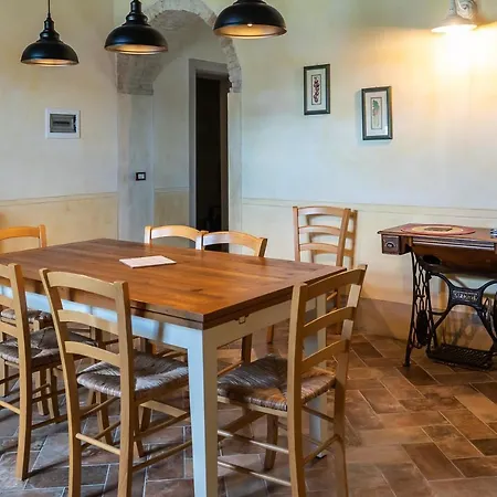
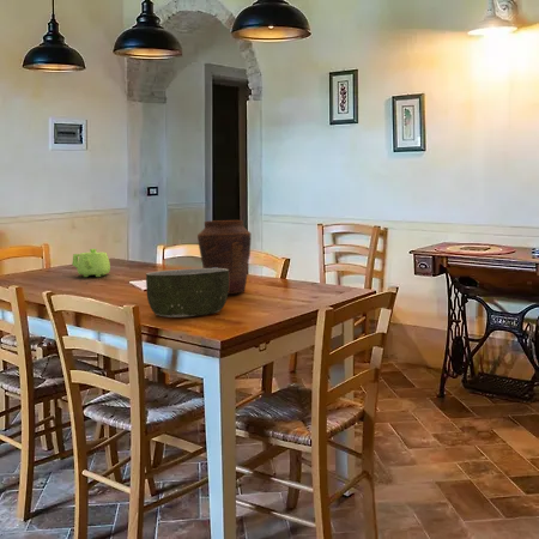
+ vase (224, 256)
+ teapot (89, 262)
+ bowl (188, 292)
